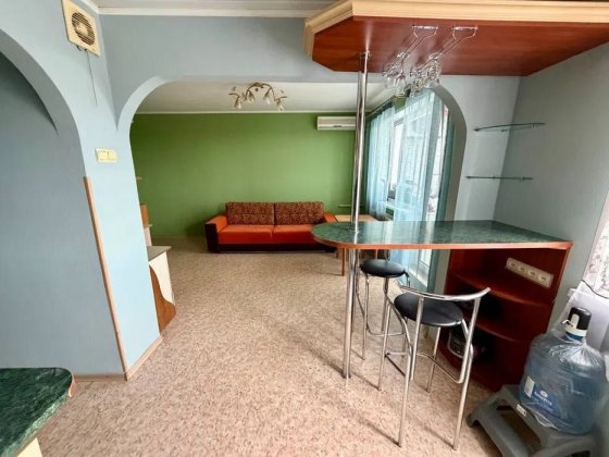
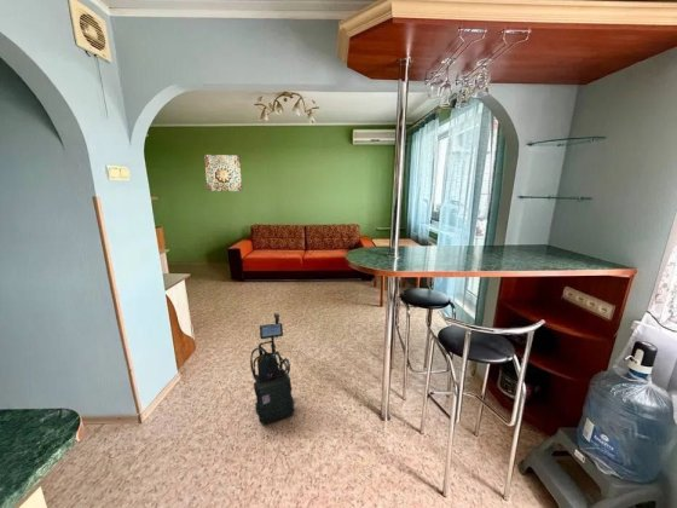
+ wall art (222, 173)
+ vacuum cleaner (272, 366)
